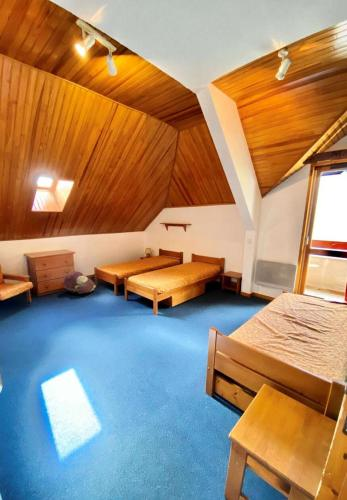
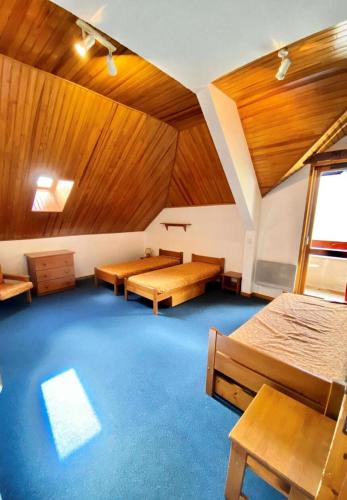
- backpack (79, 282)
